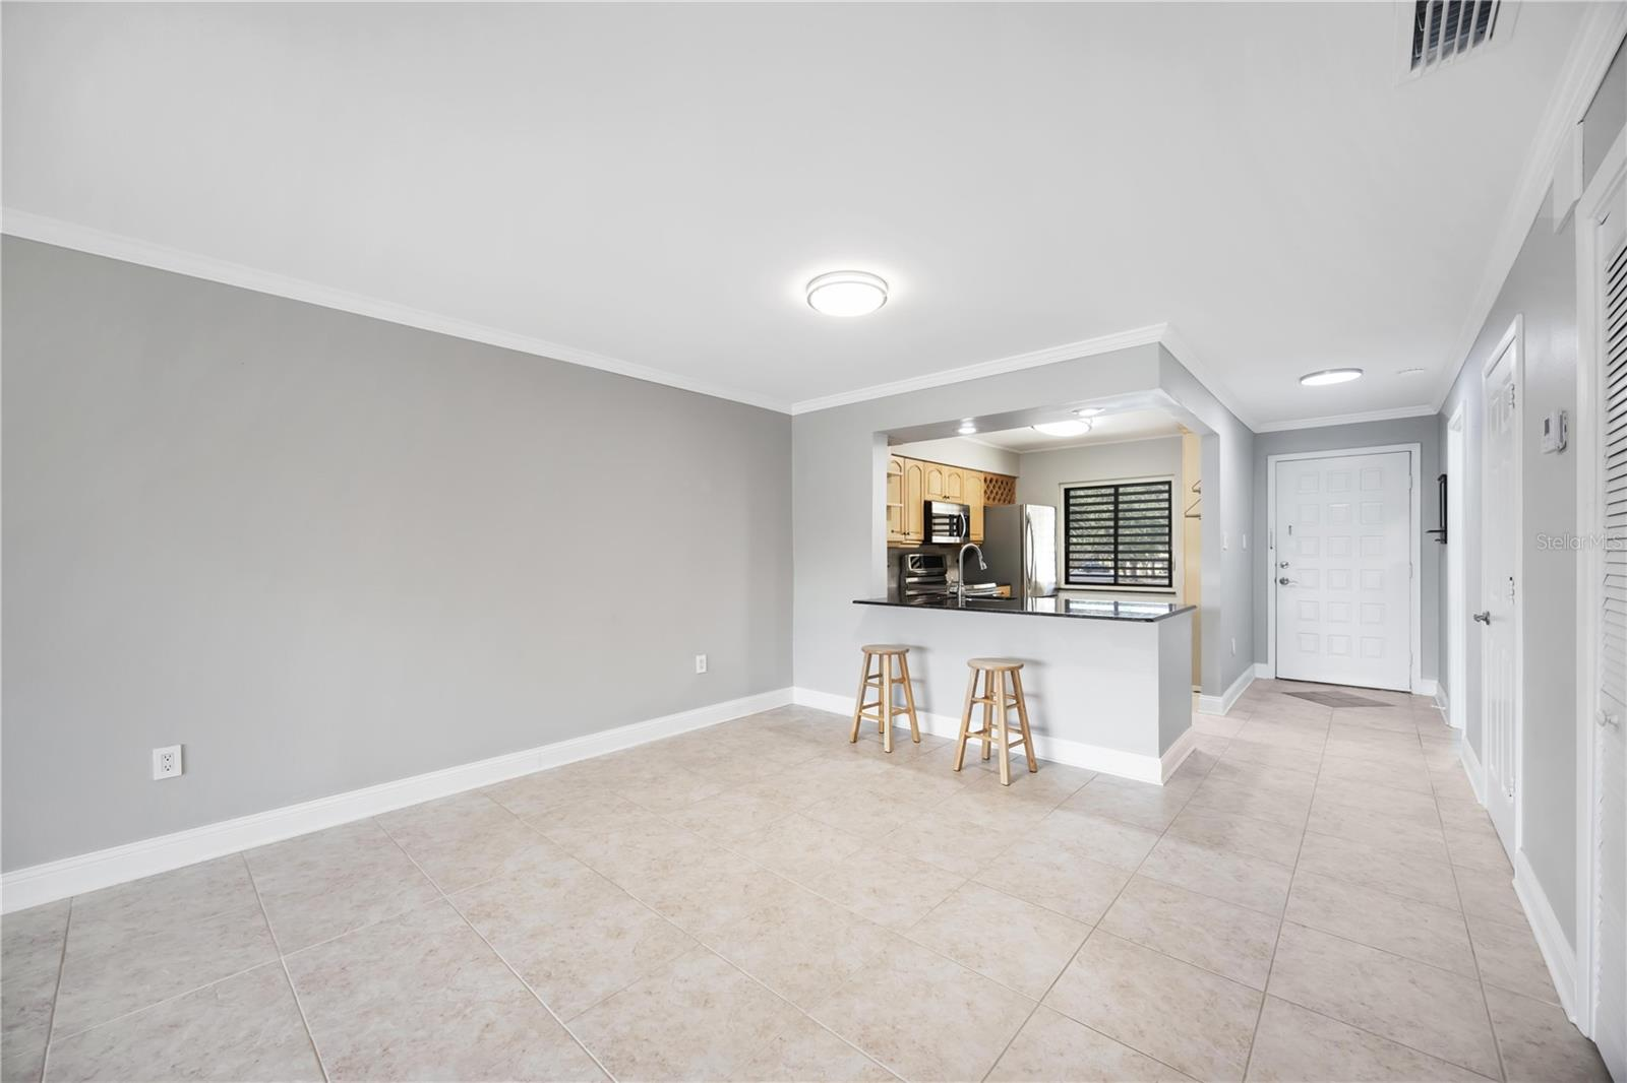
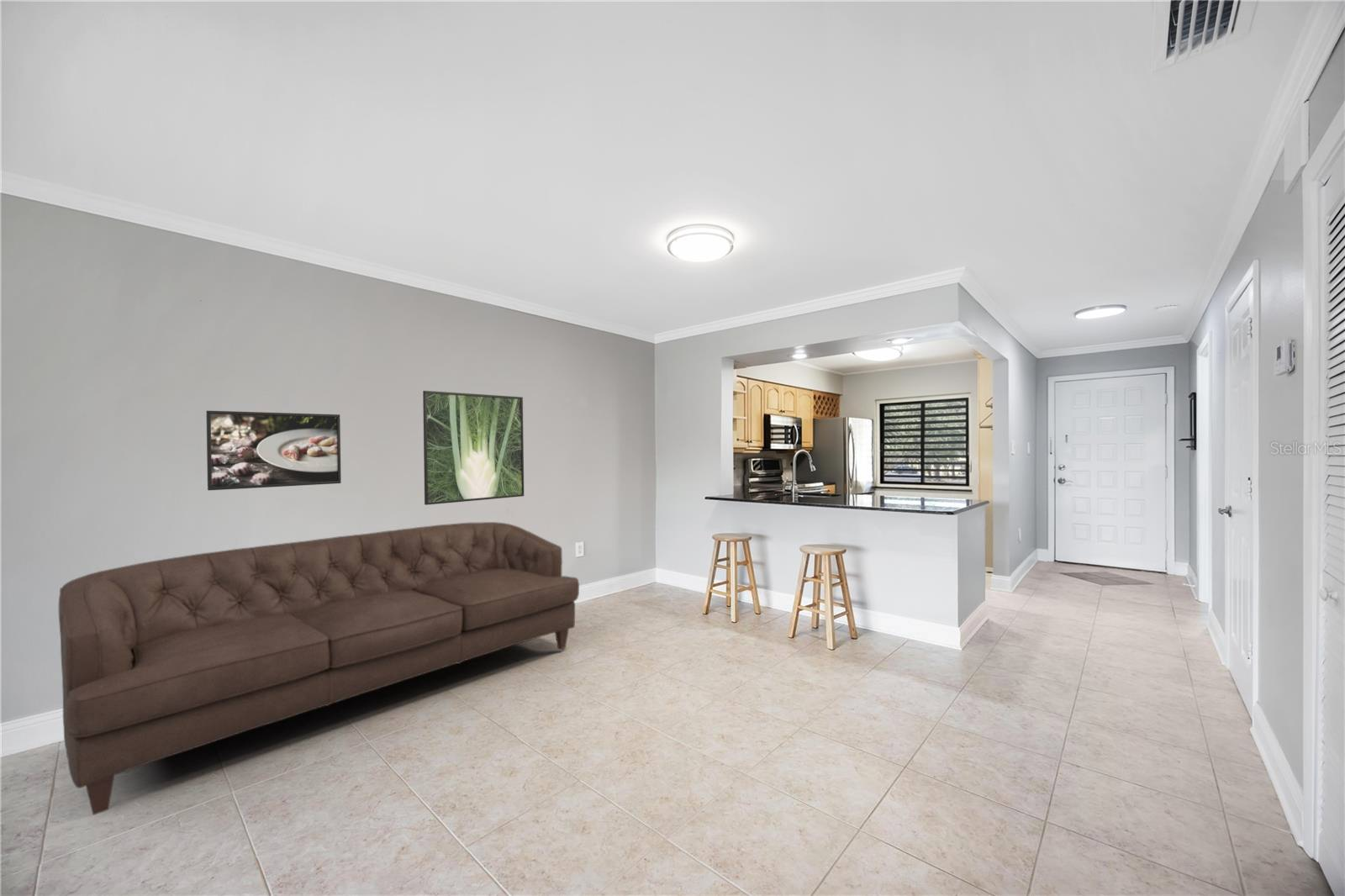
+ sofa (367, 617)
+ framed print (477, 447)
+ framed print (278, 450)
